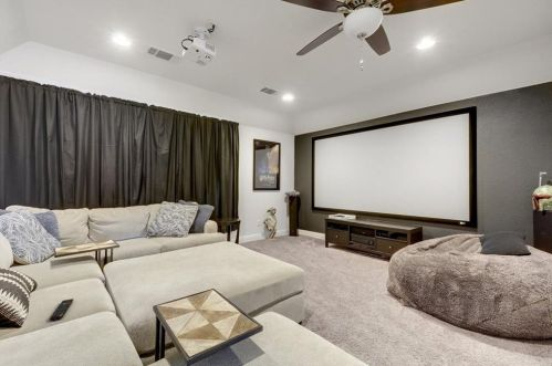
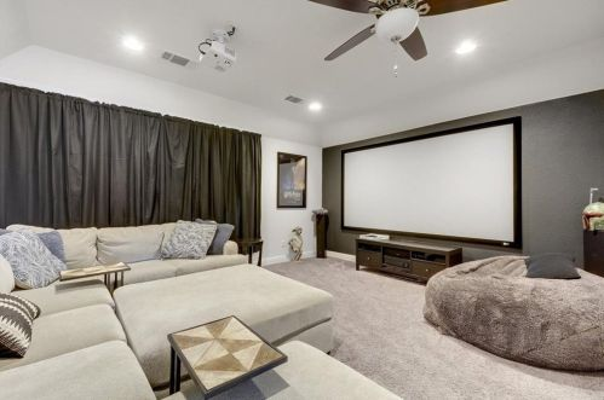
- remote control (62, 309)
